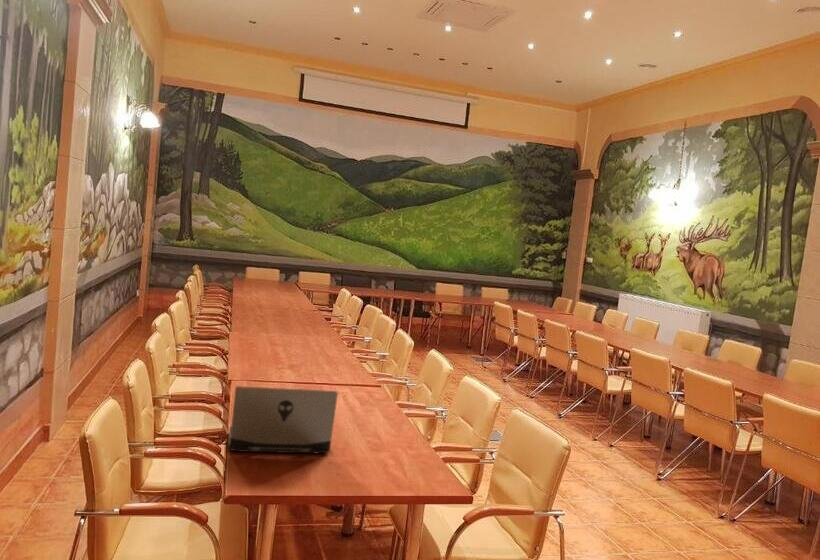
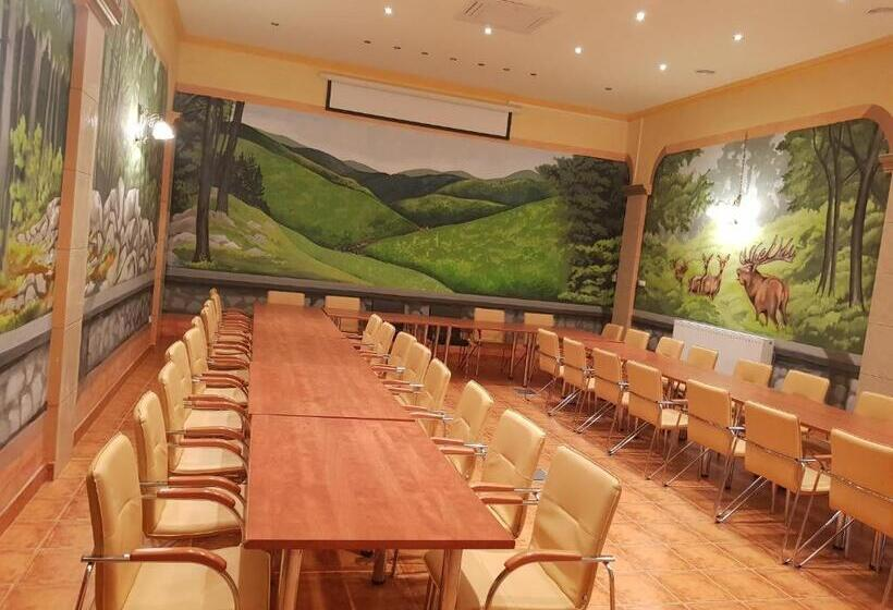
- laptop (281, 412)
